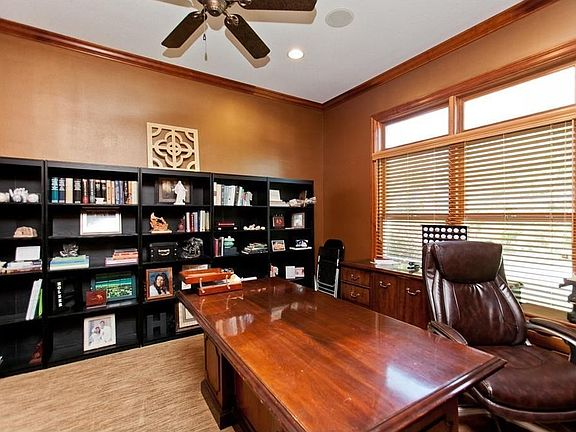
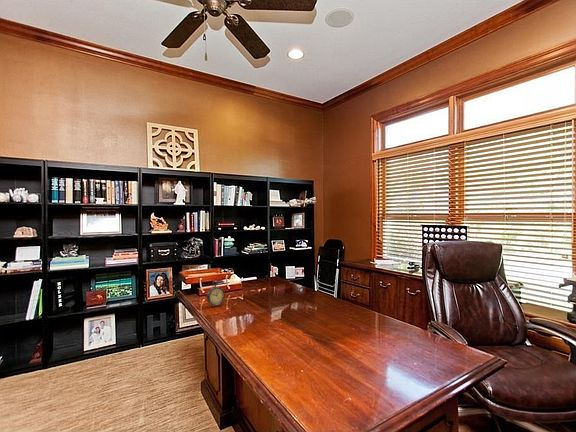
+ alarm clock (215, 293)
